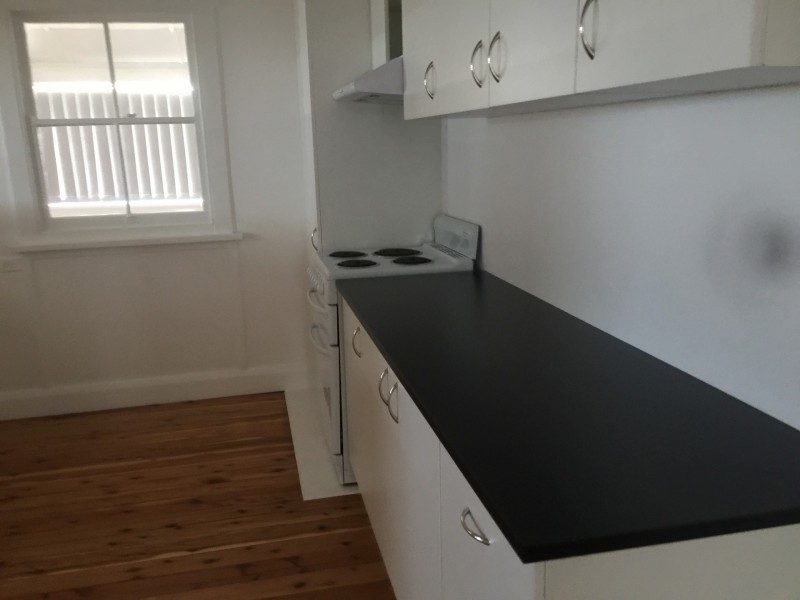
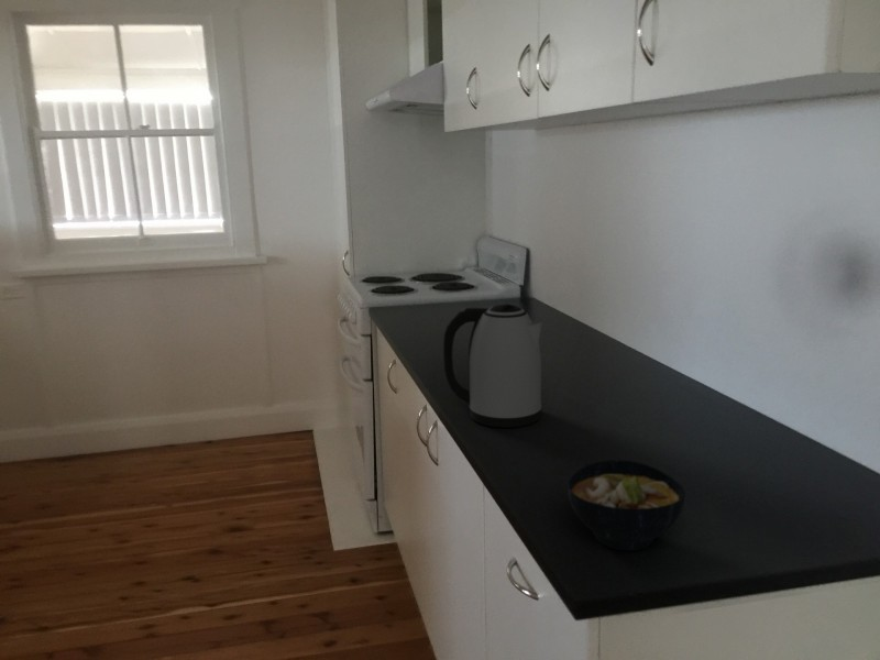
+ kettle (492, 360)
+ bowl (624, 506)
